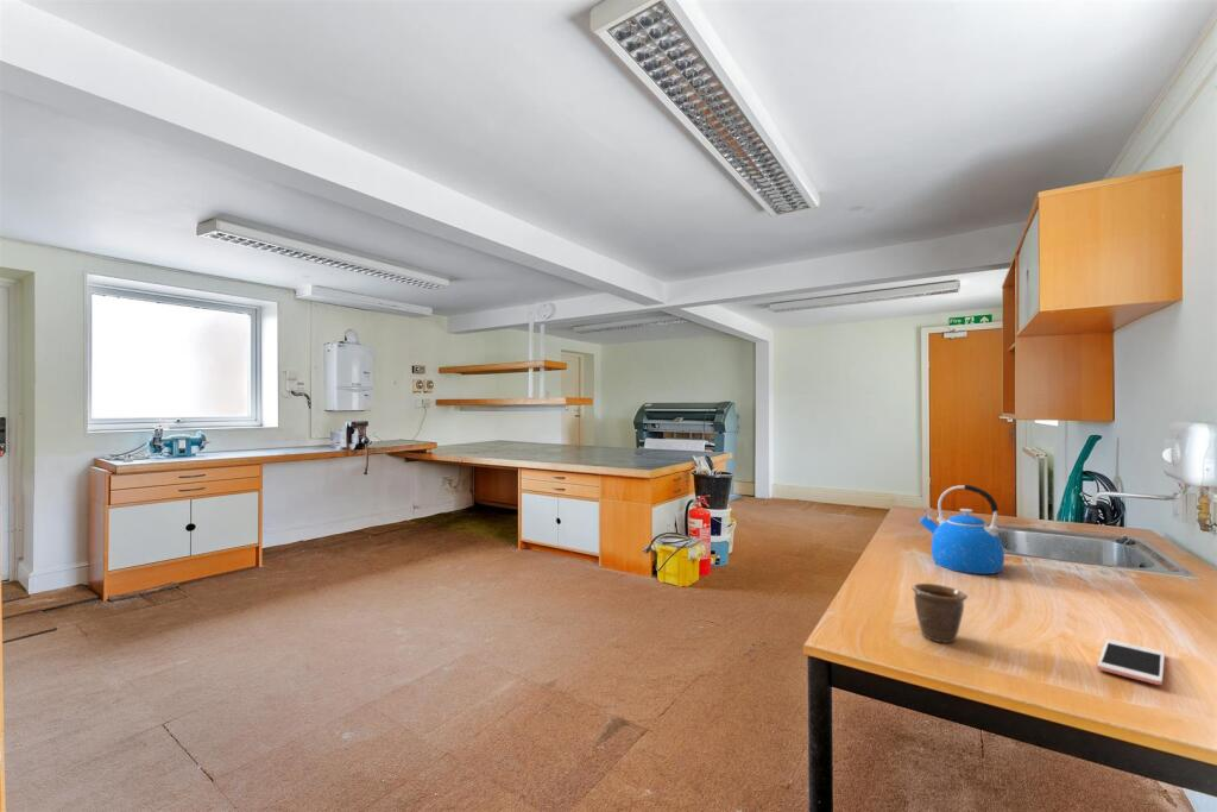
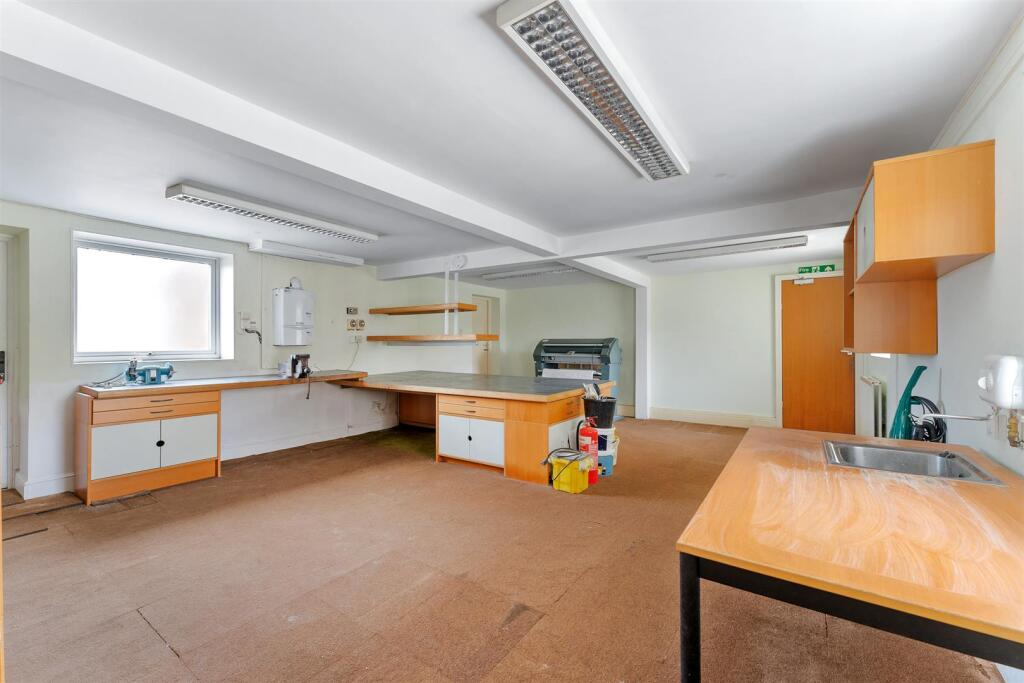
- cell phone (1131, 660)
- mug (941, 612)
- kettle (958, 523)
